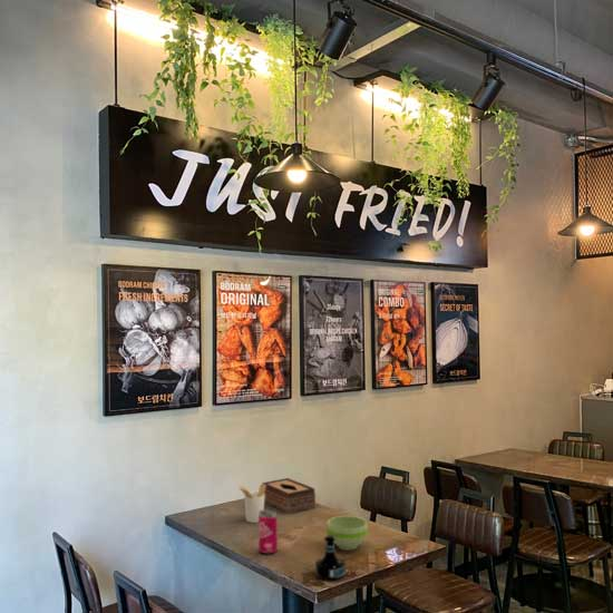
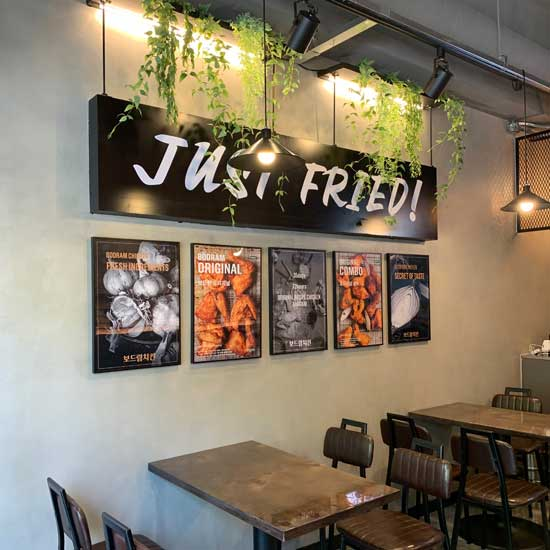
- beverage can (267, 531)
- bowl (347, 534)
- tequila bottle (330, 555)
- tissue box (288, 495)
- utensil holder (251, 502)
